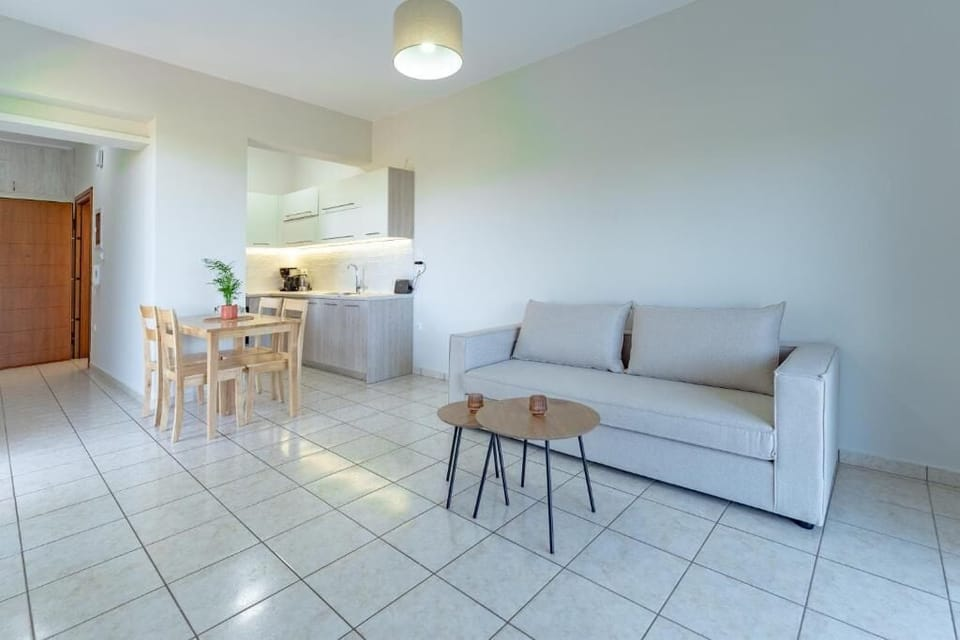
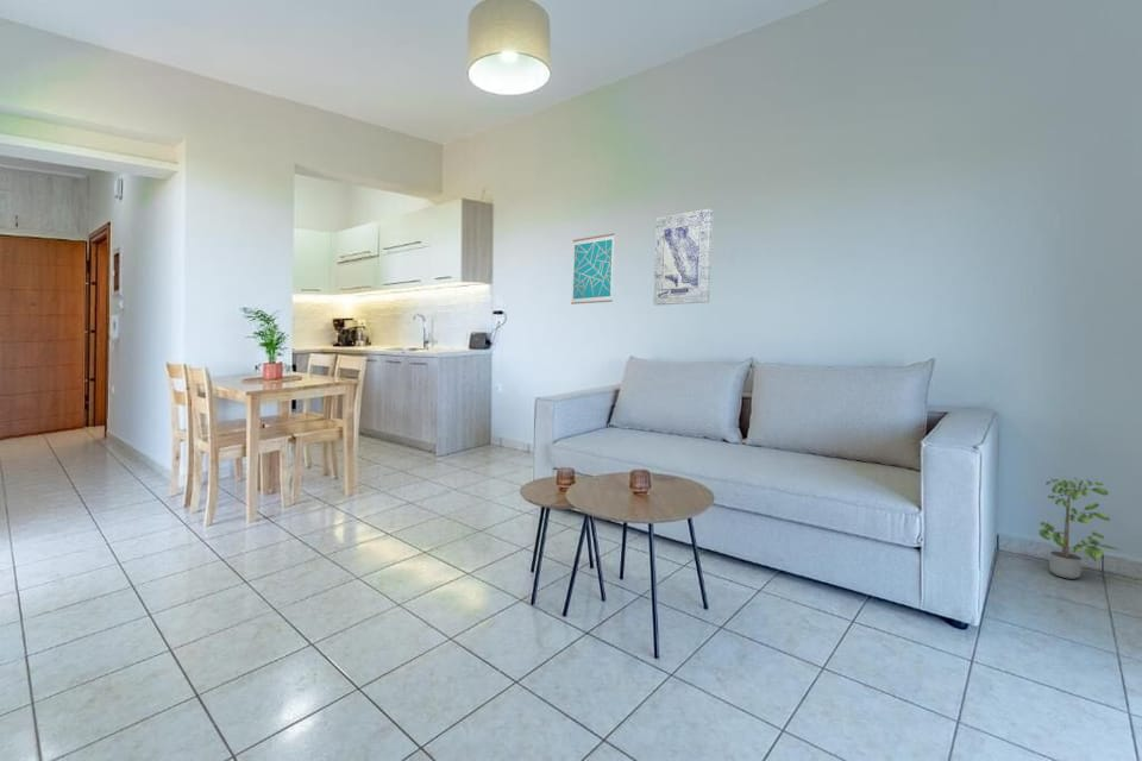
+ wall art (591, 270)
+ potted plant (1081, 522)
+ wall art (682, 258)
